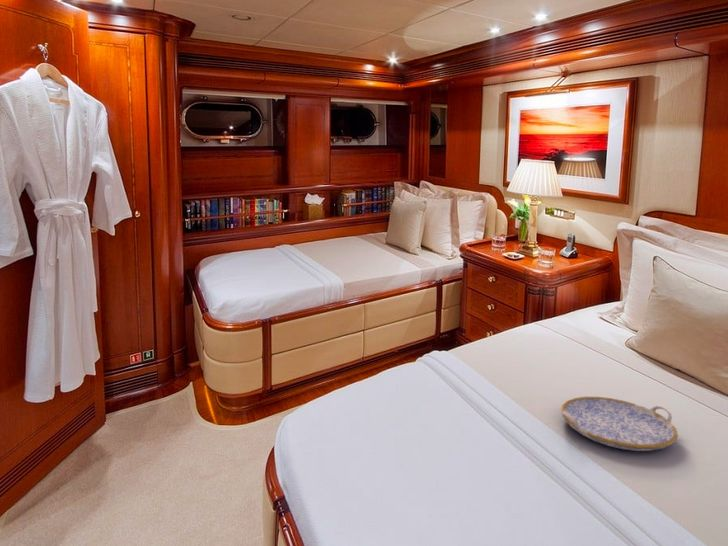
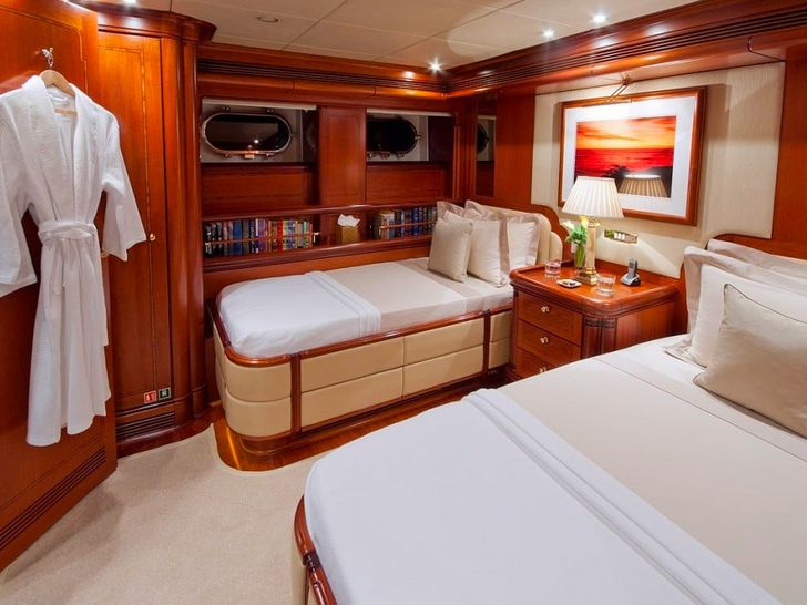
- serving tray (616, 420)
